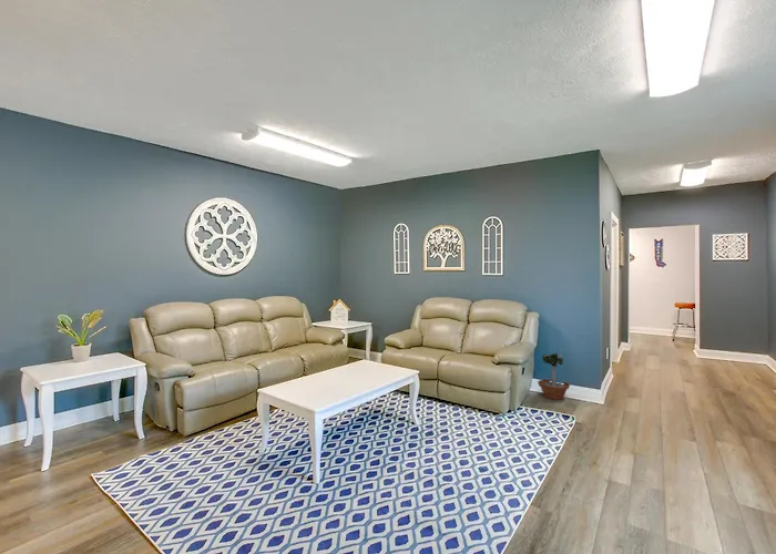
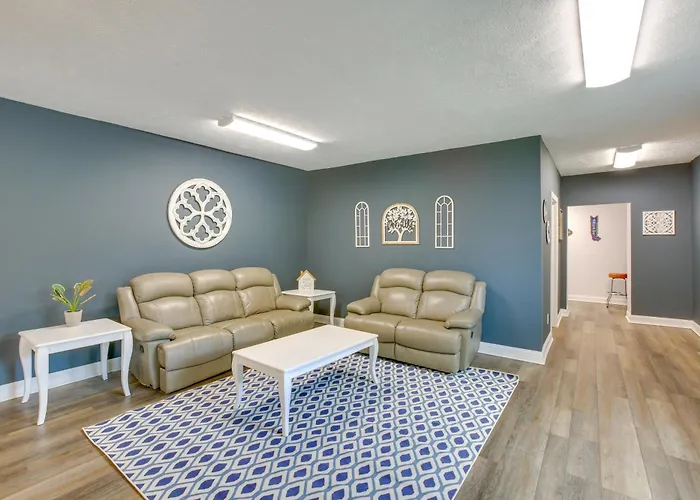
- potted tree (553, 372)
